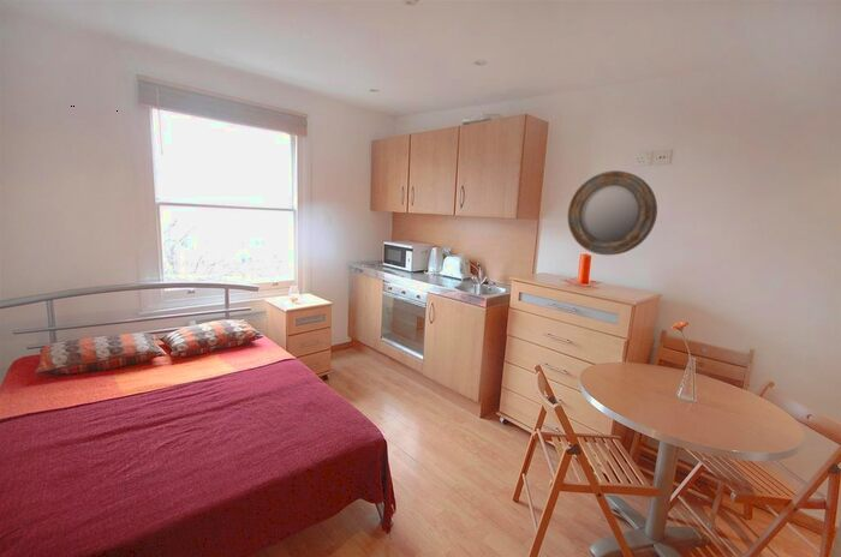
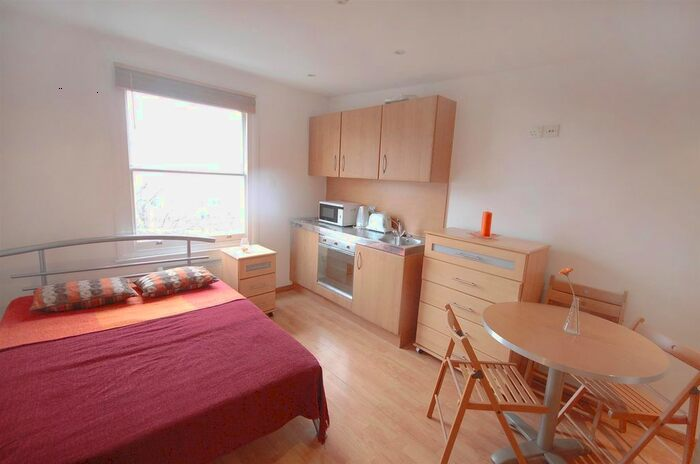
- home mirror (608, 214)
